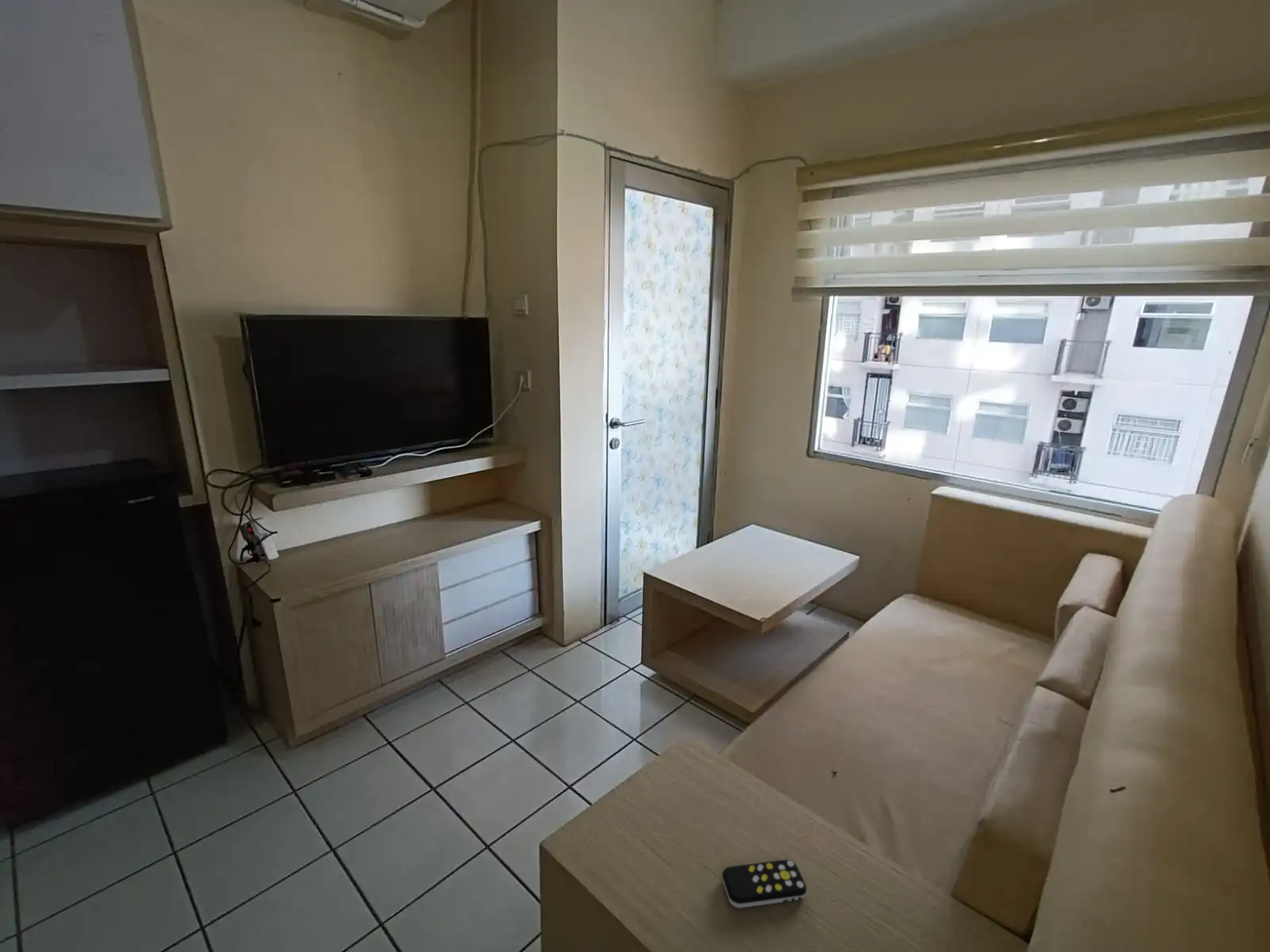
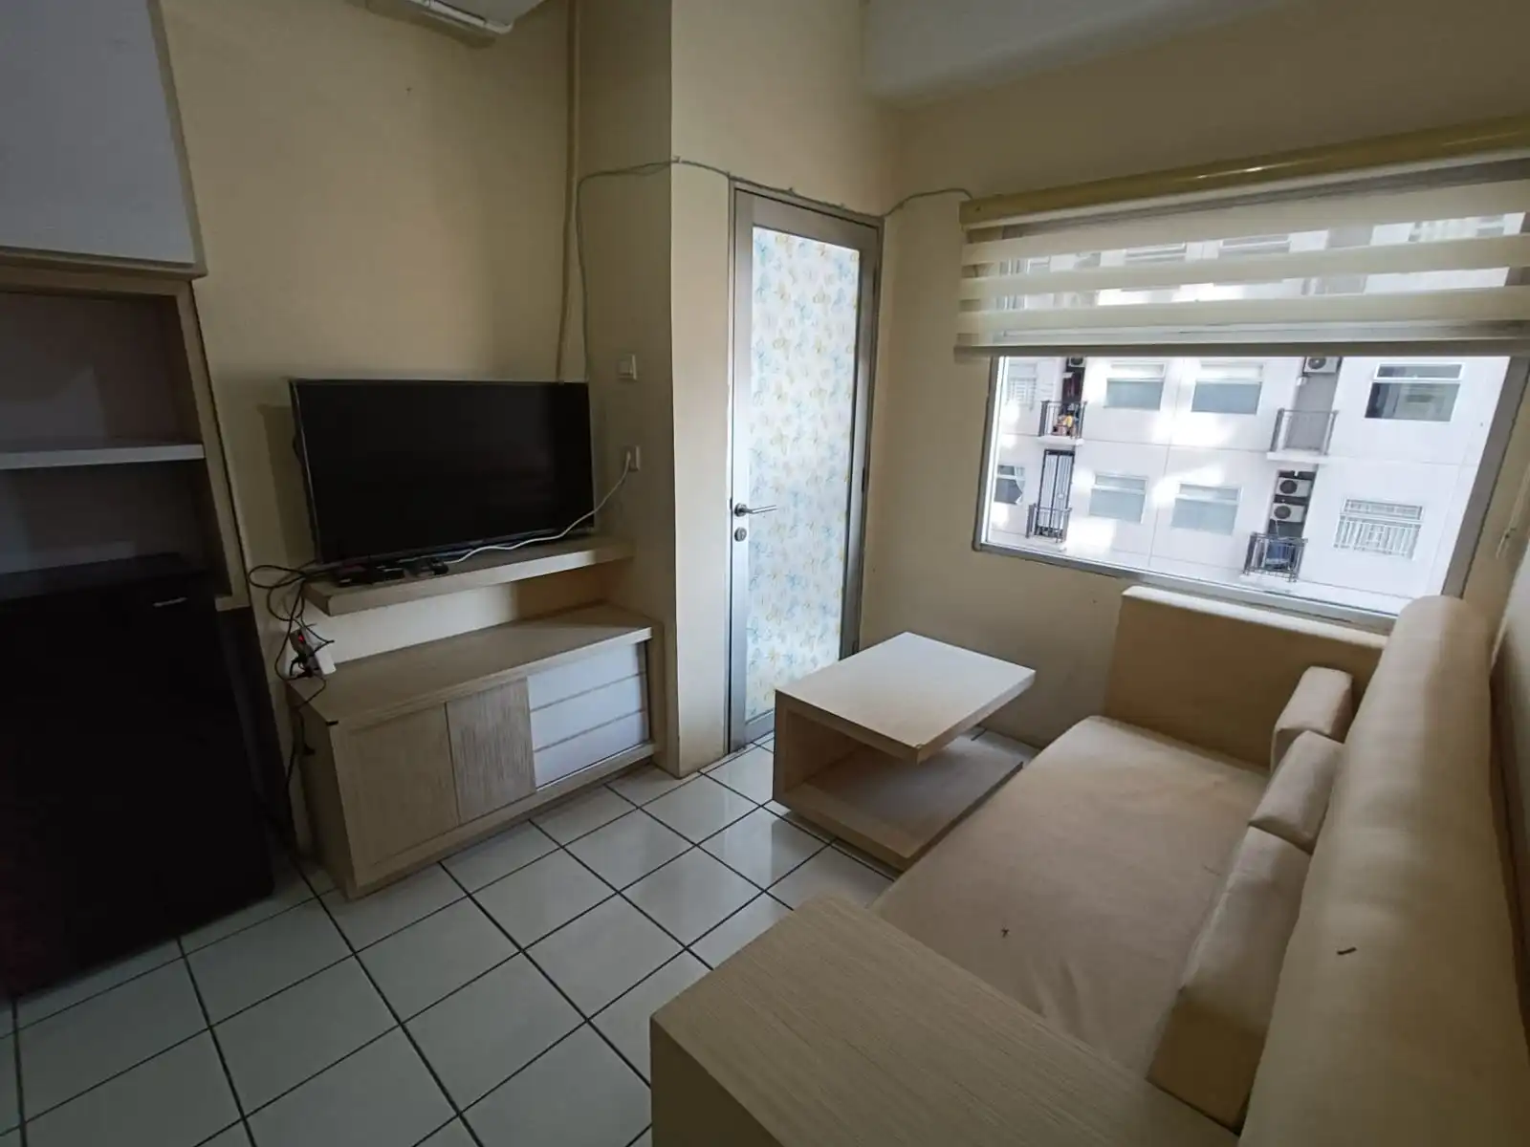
- remote control (764, 882)
